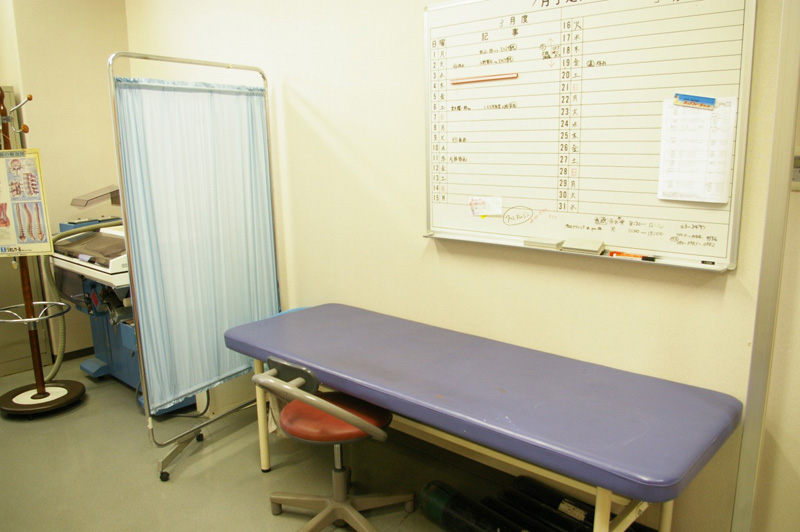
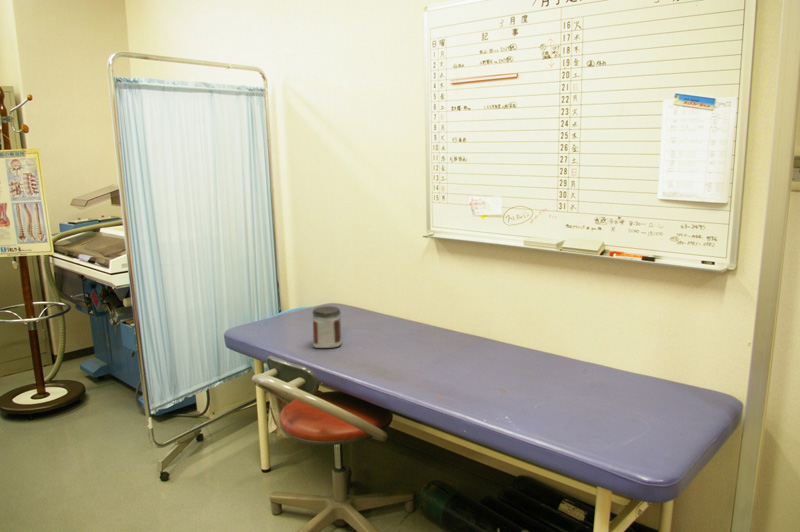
+ jar (326, 326)
